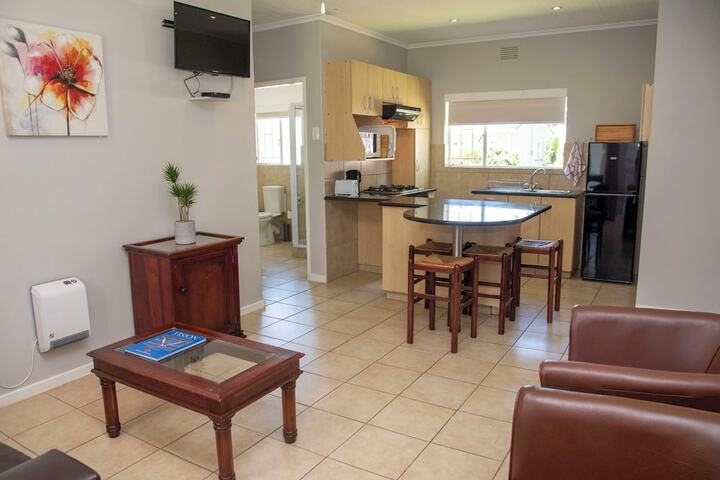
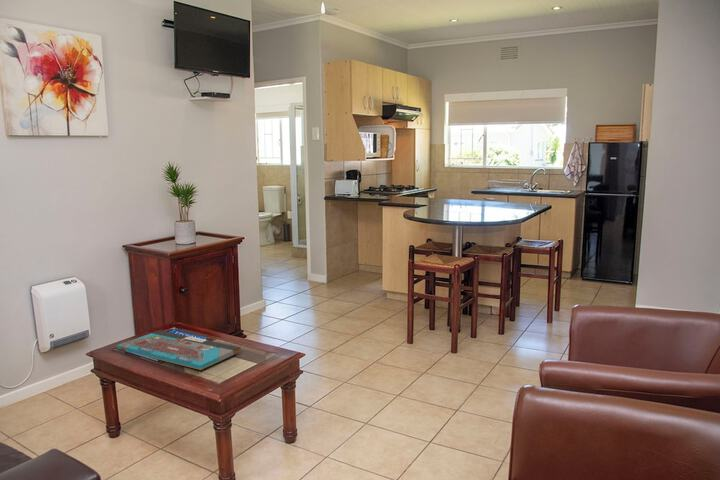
+ board game (178, 346)
